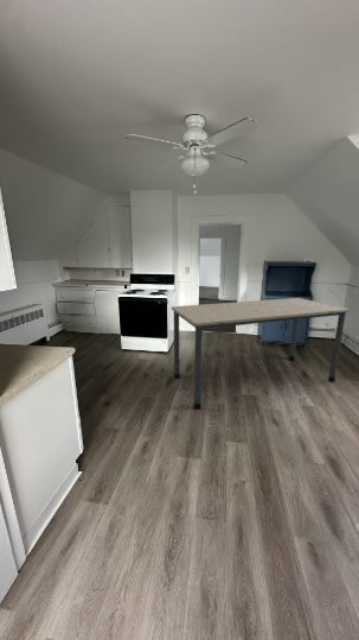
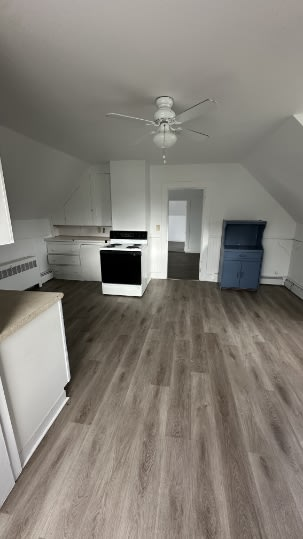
- dining table (254, 323)
